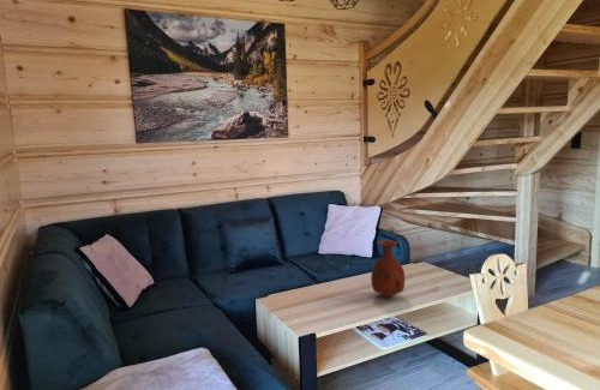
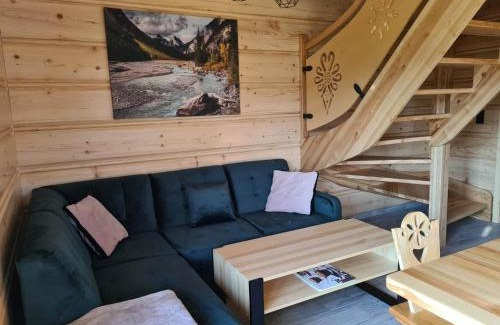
- vase (388, 269)
